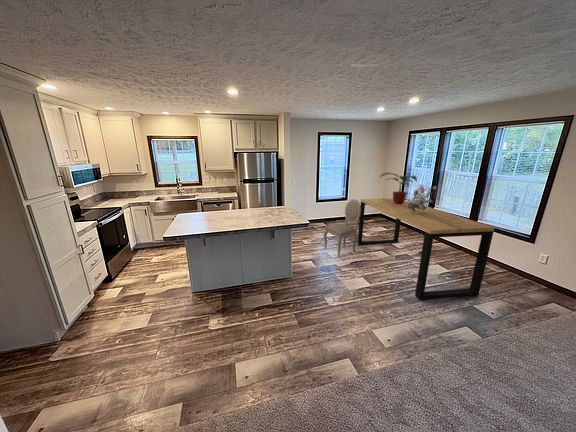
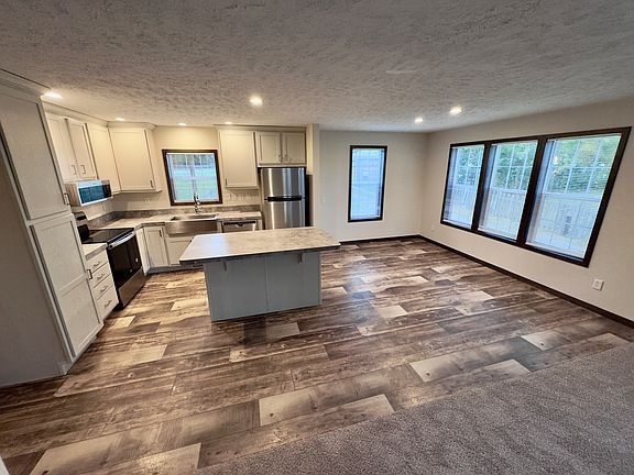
- dining chair (340, 226)
- potted plant (399, 189)
- dining table (398, 237)
- bouquet (423, 195)
